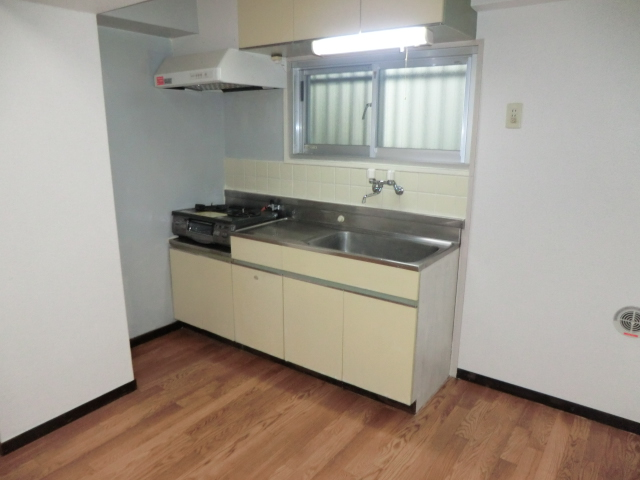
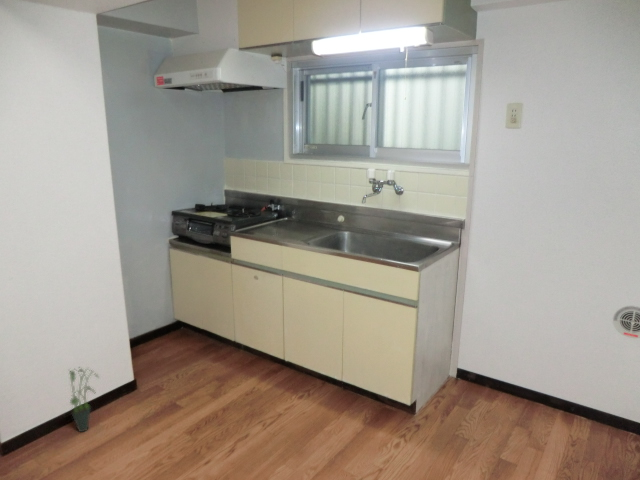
+ potted plant (83, 398)
